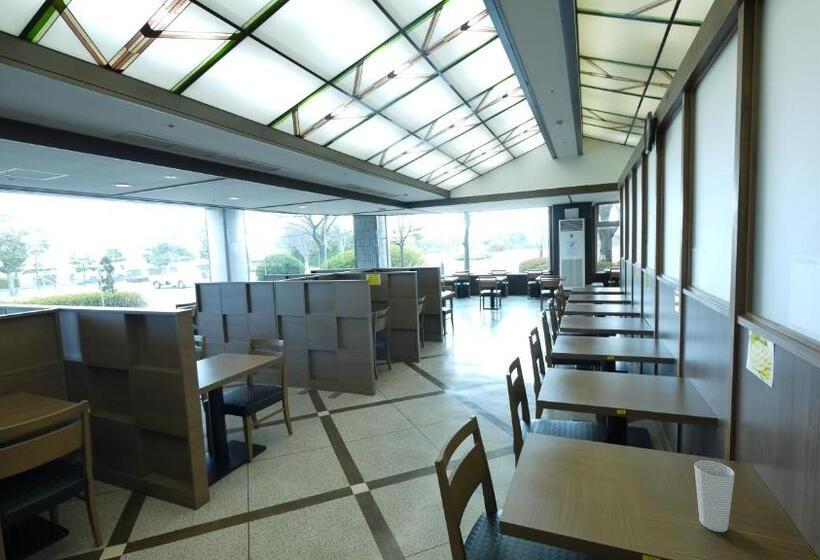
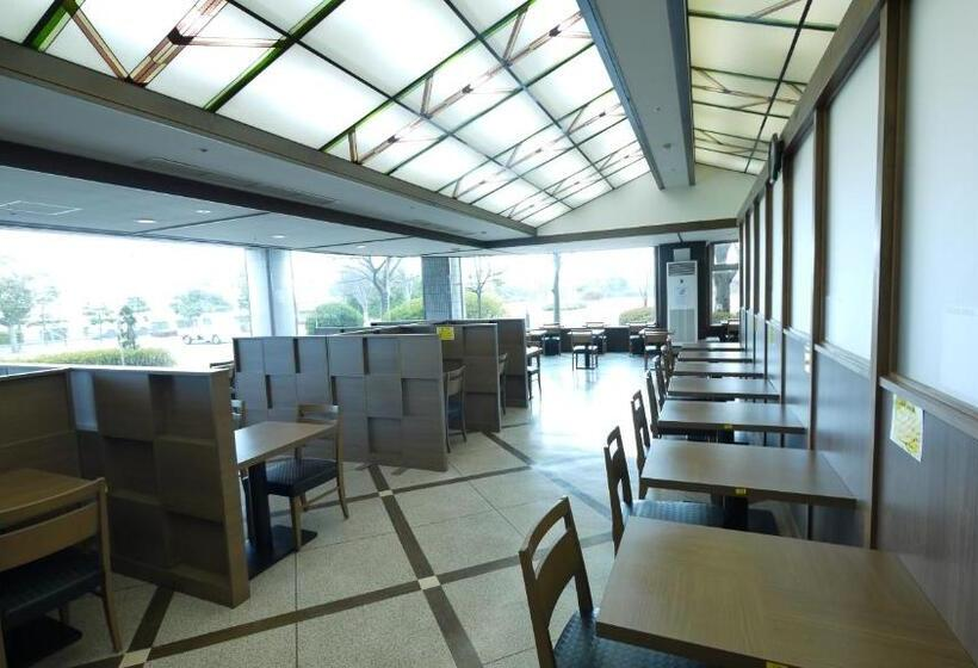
- cup (713, 496)
